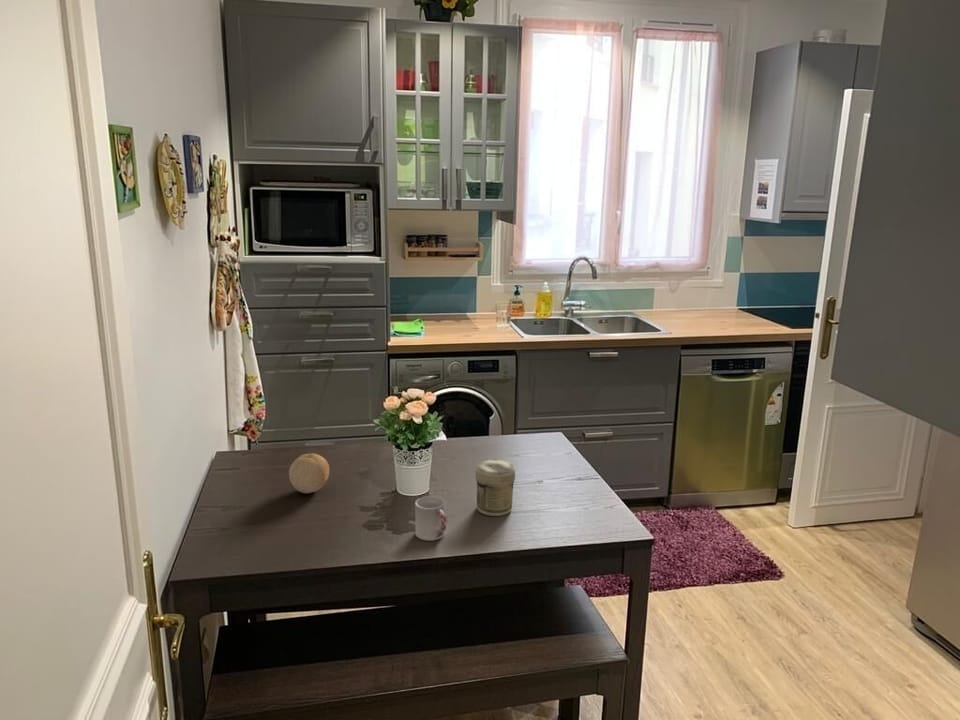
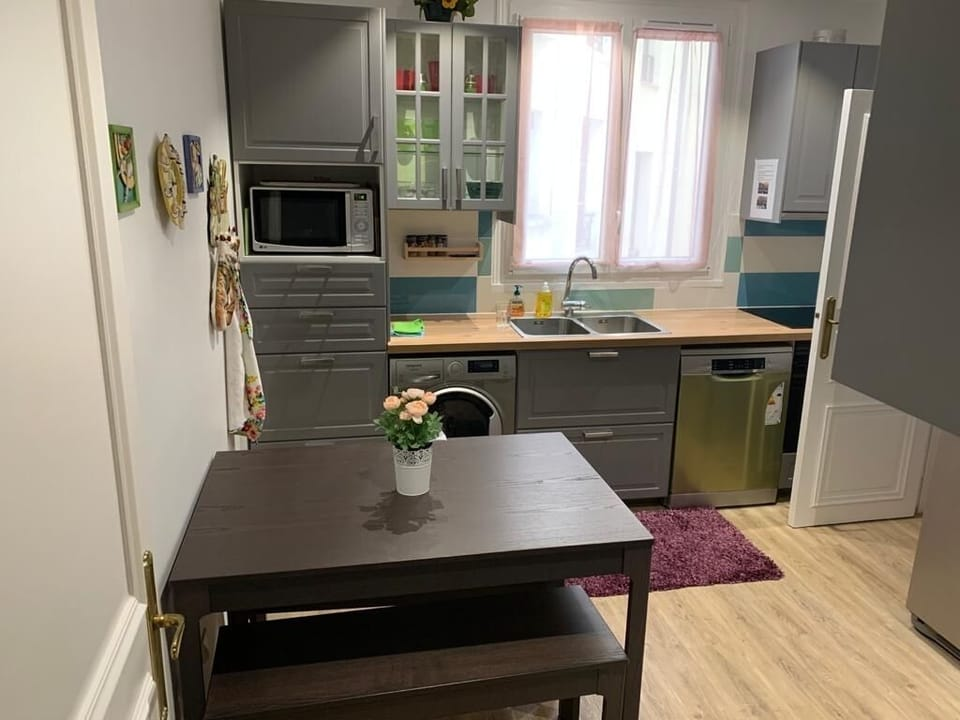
- fruit (308, 473)
- jar (495, 487)
- cup (433, 520)
